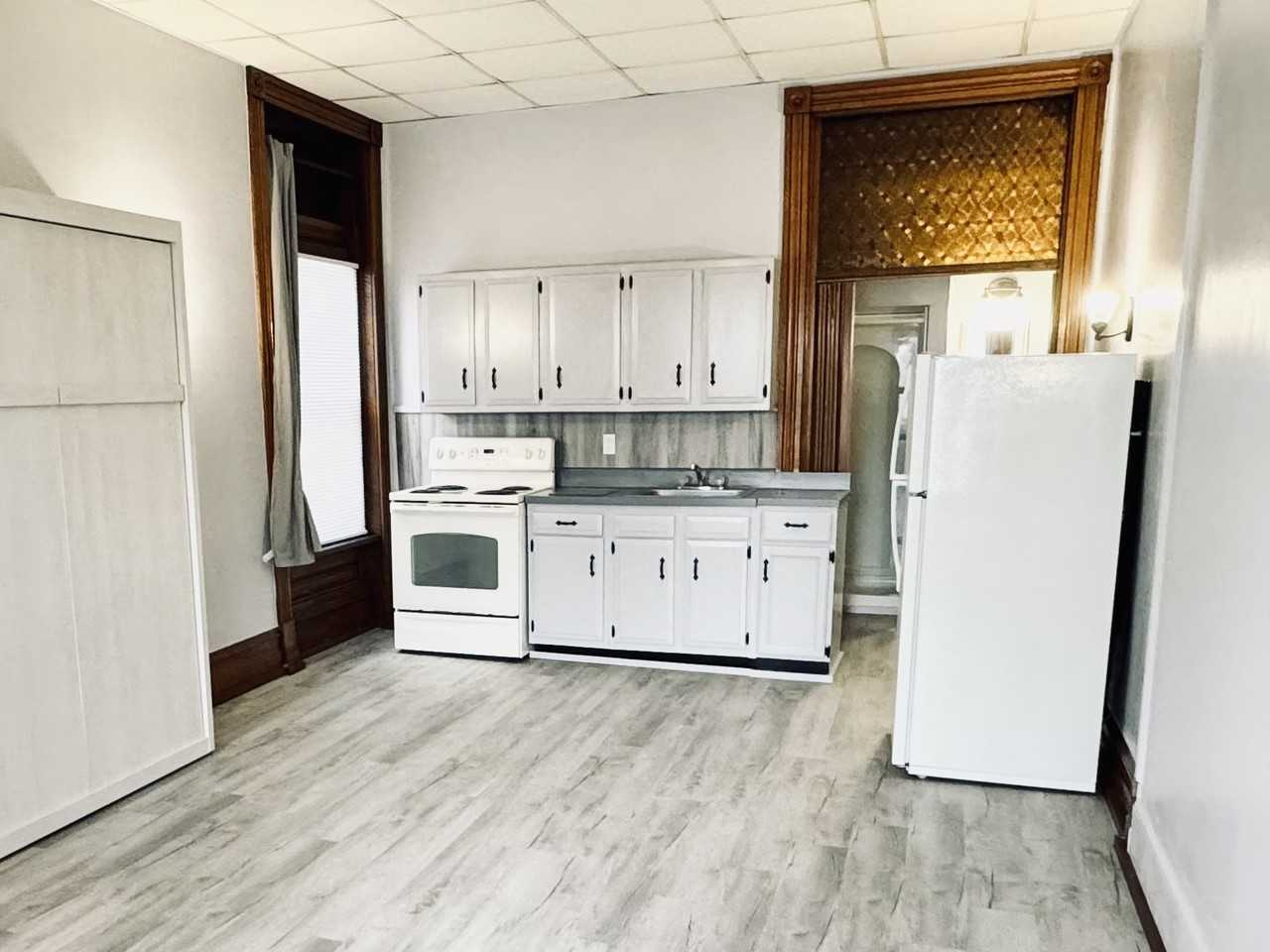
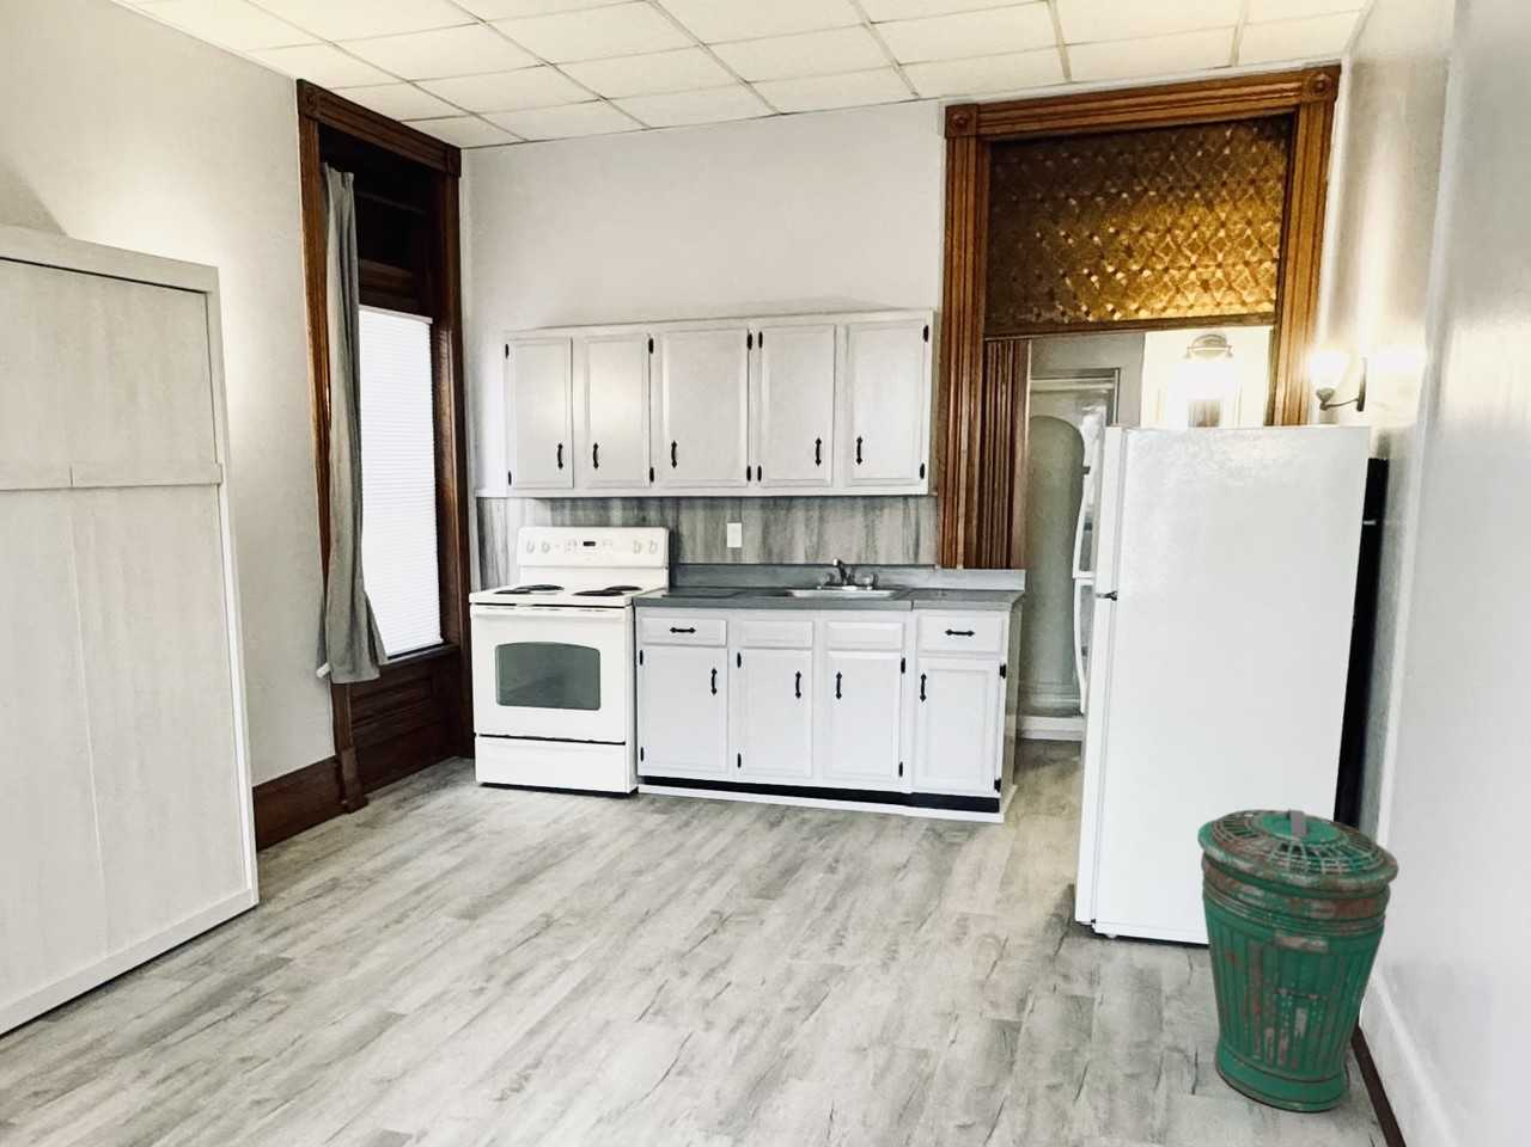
+ trash can (1287, 945)
